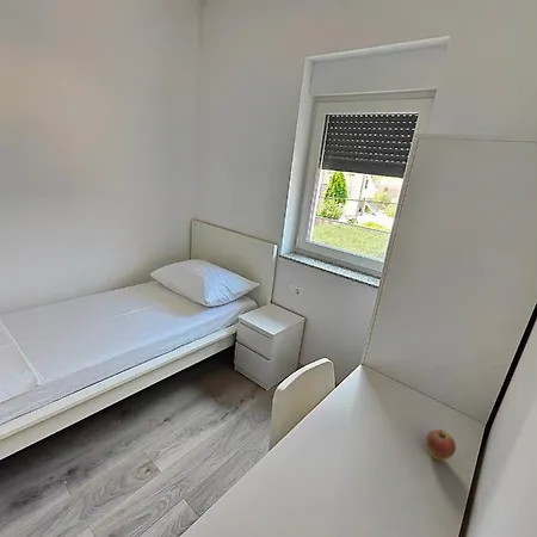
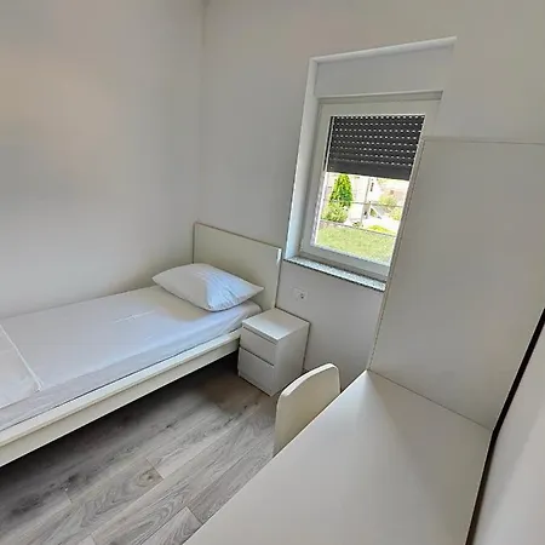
- apple (440, 443)
